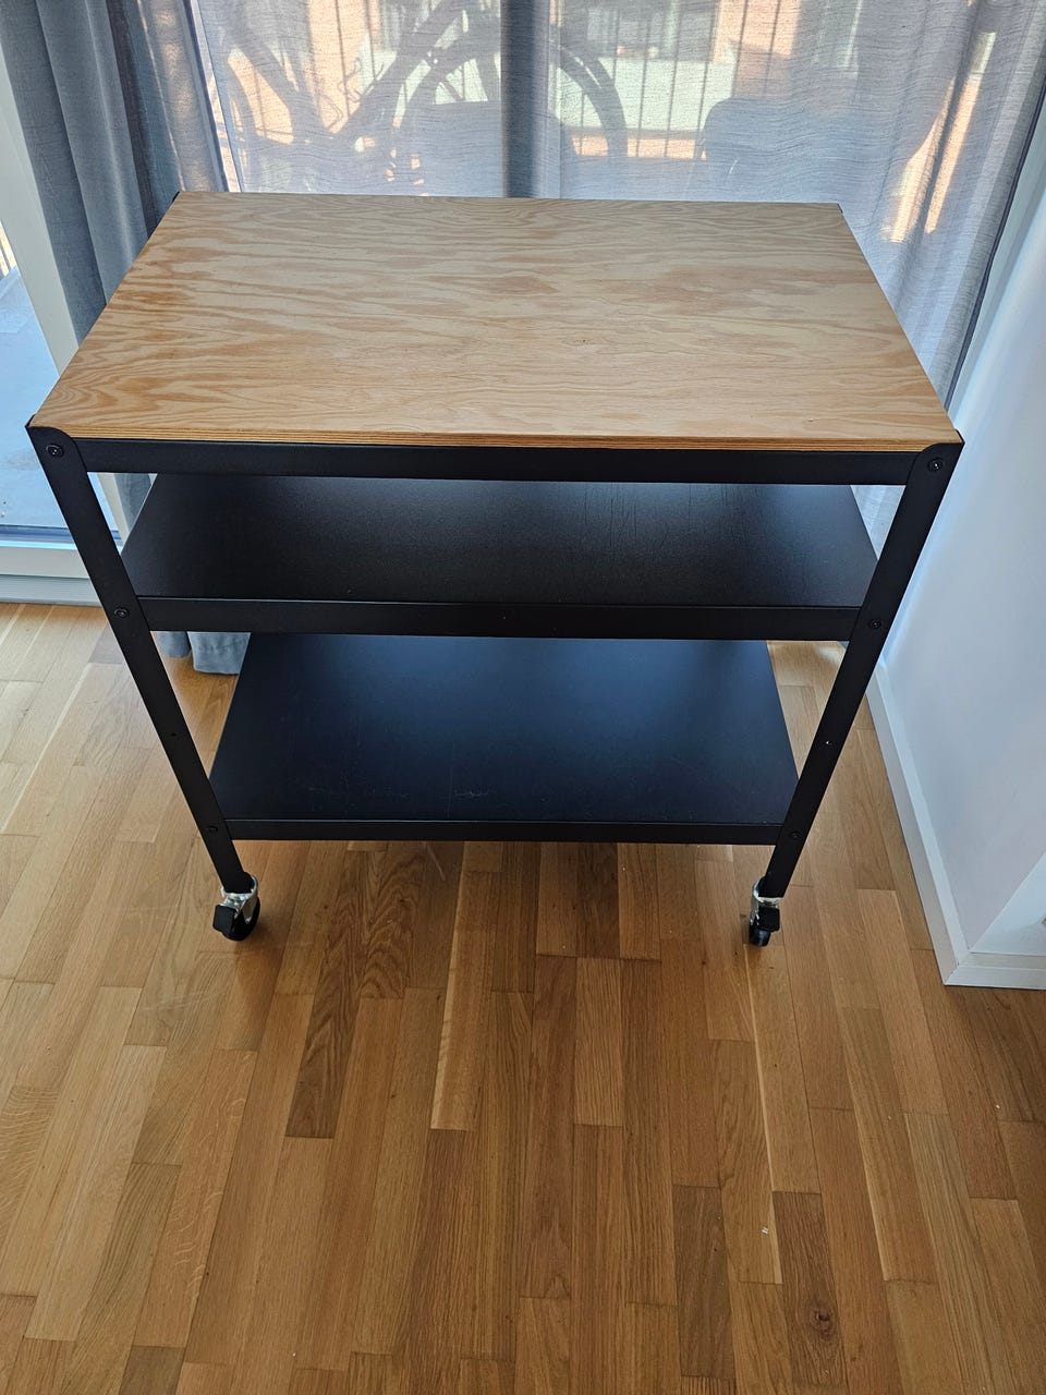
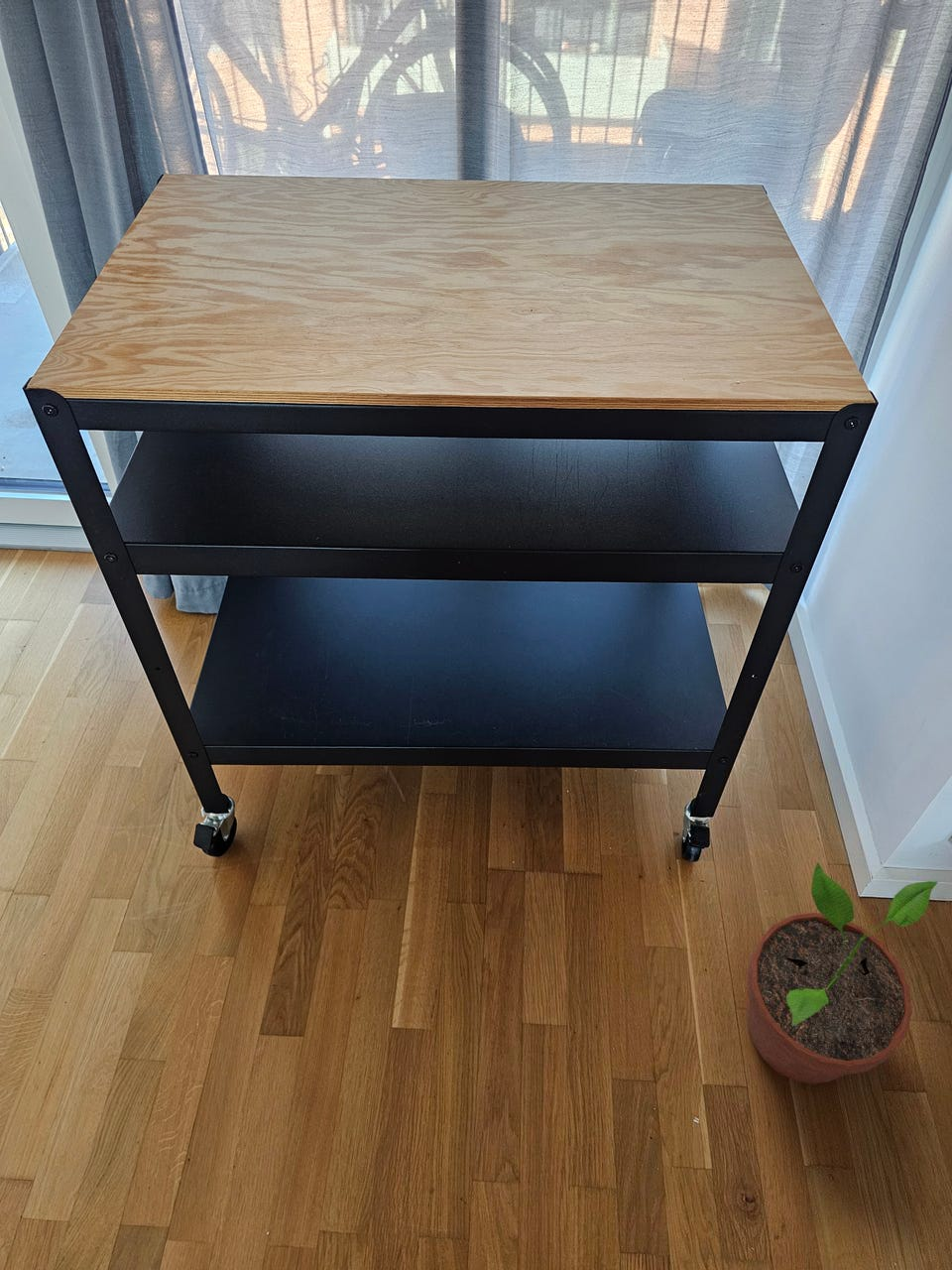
+ potted plant (835, 977)
